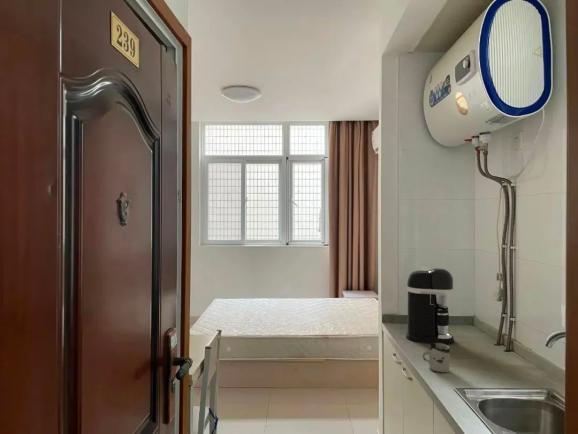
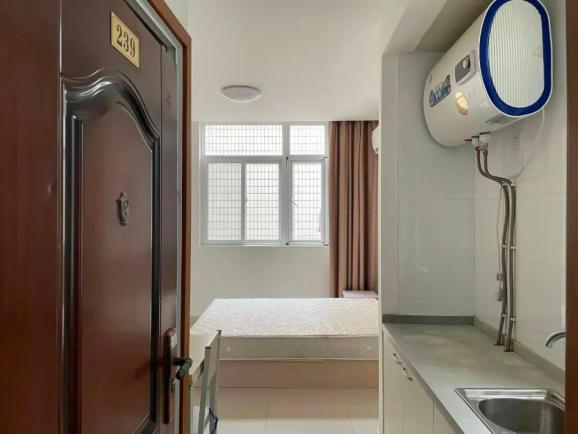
- coffee maker (429, 303)
- cup (435, 357)
